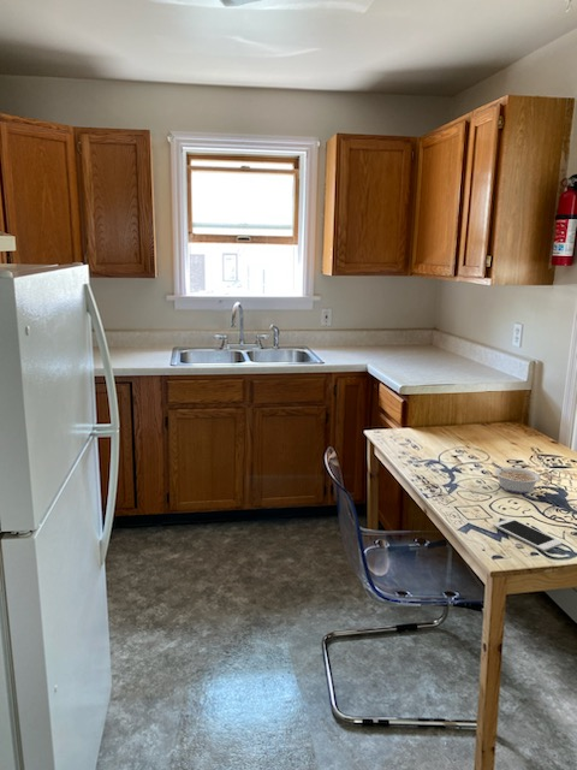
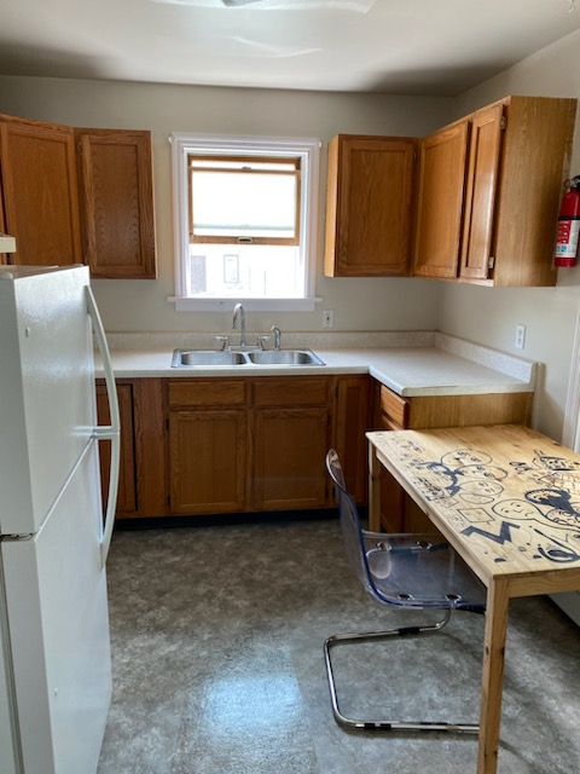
- cell phone (527, 533)
- legume (514, 479)
